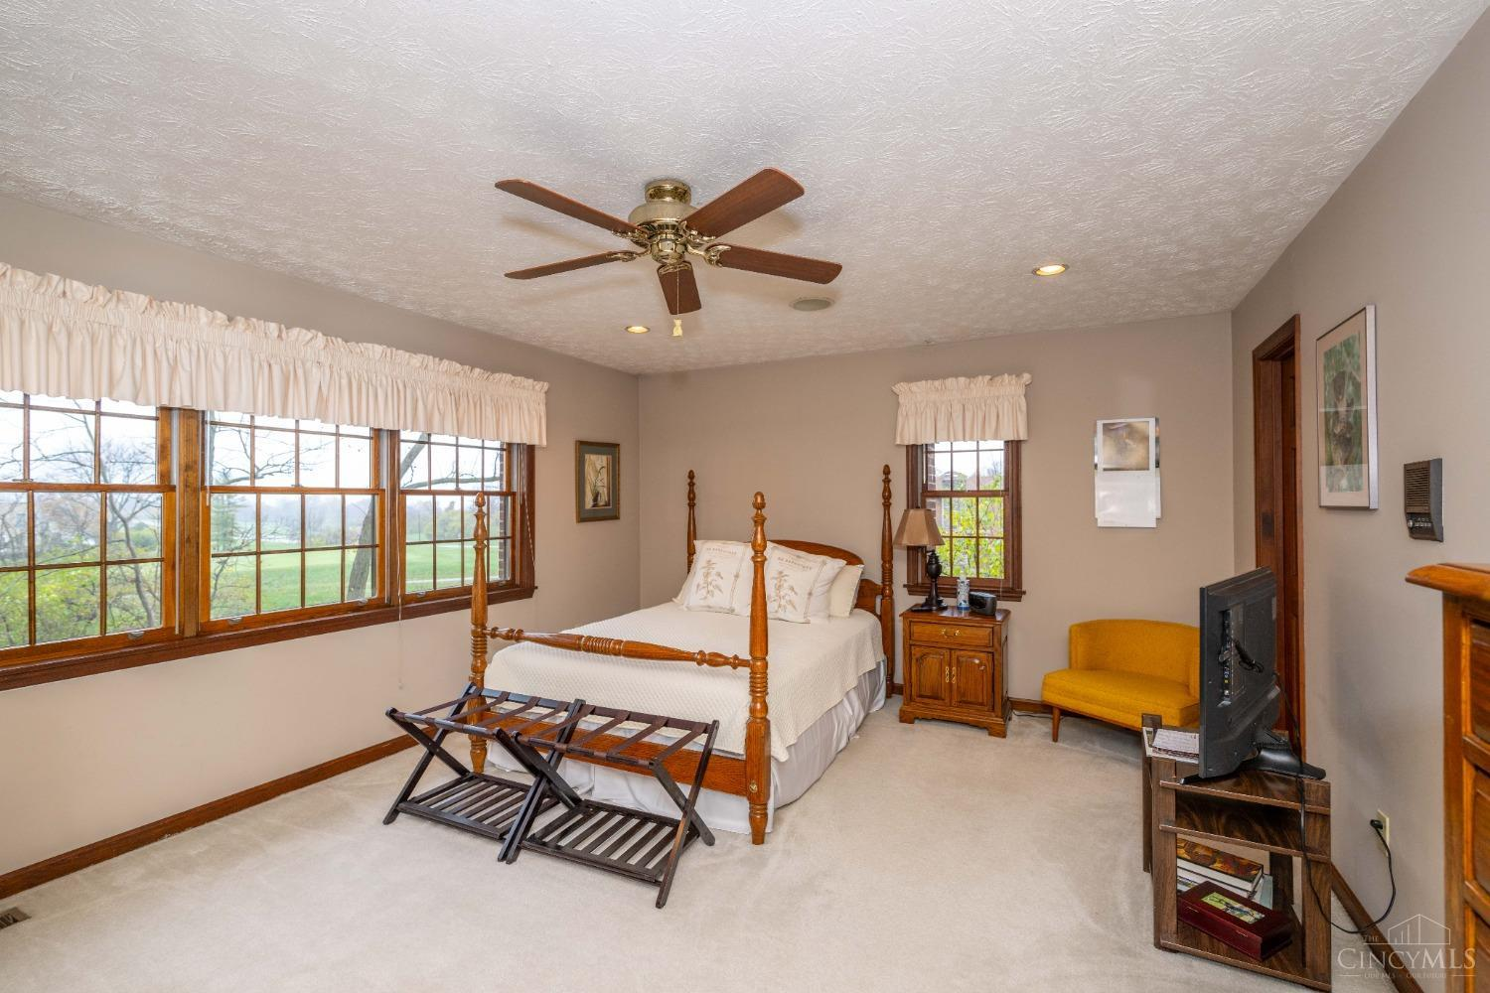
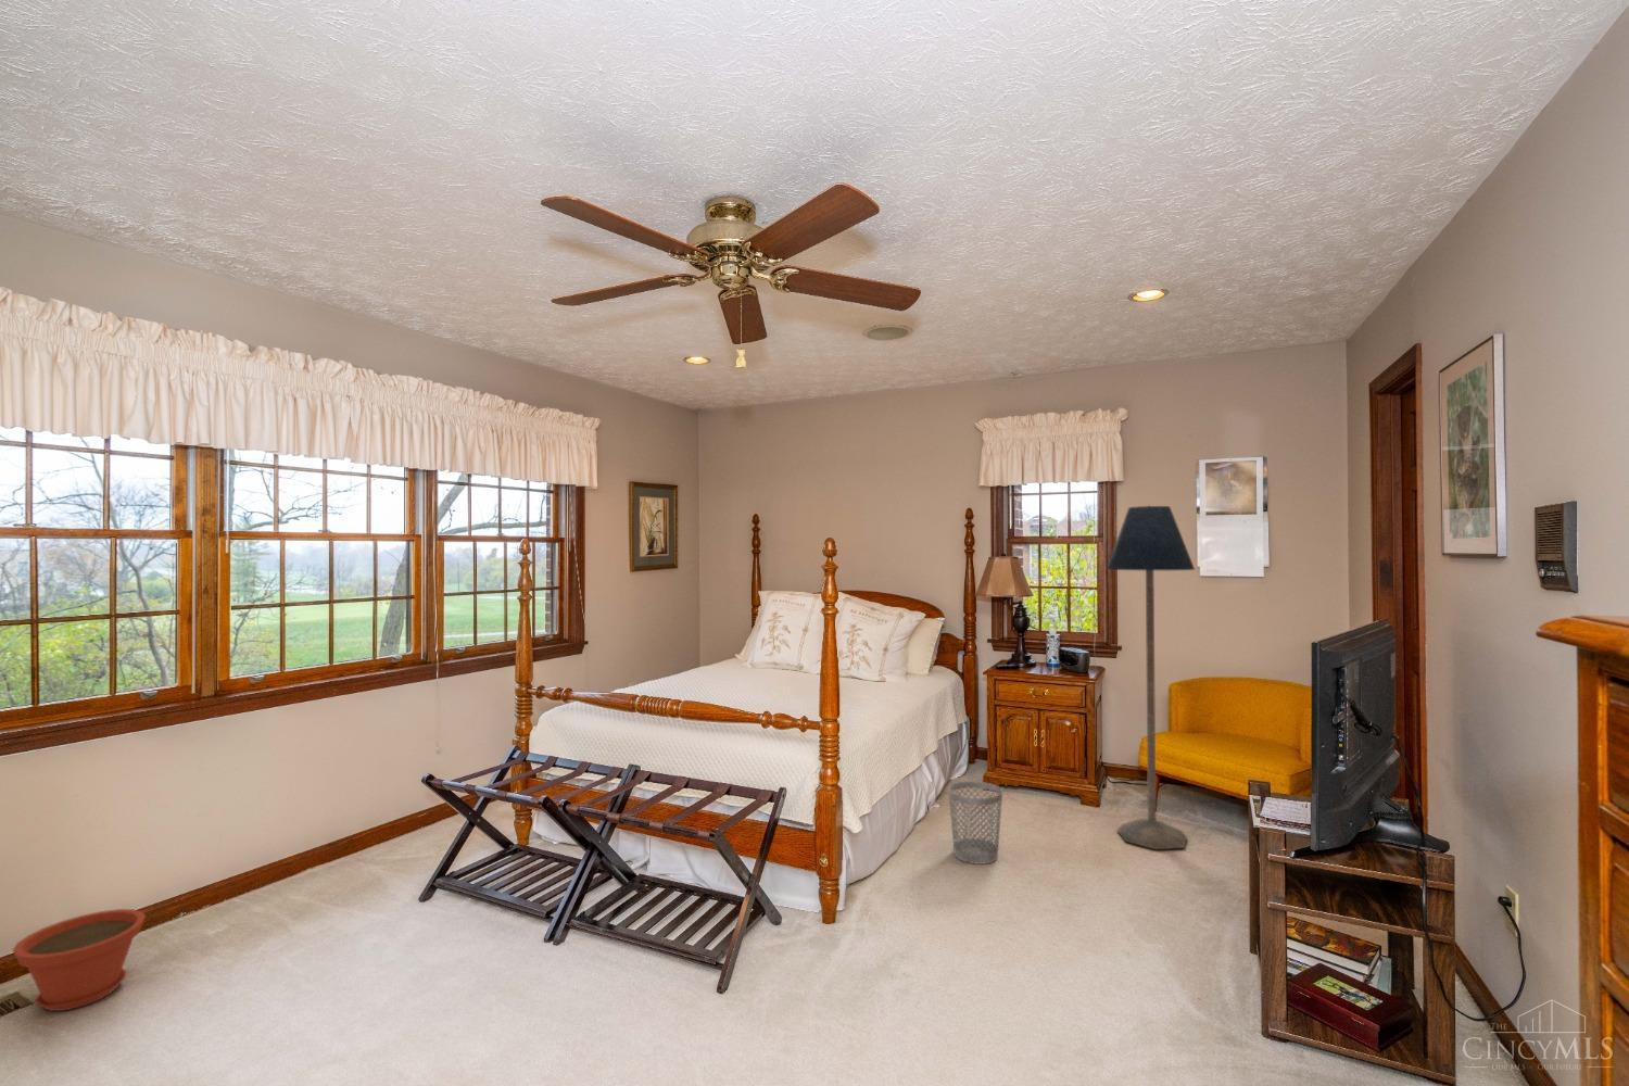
+ plant pot (81, 964)
+ floor lamp (1151, 671)
+ wastebasket (976, 822)
